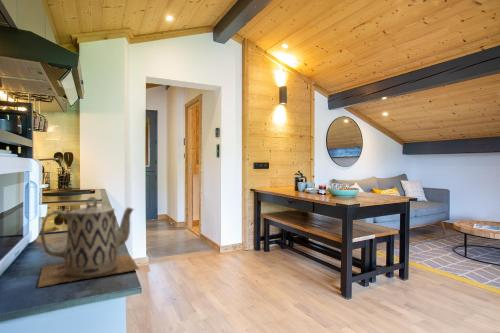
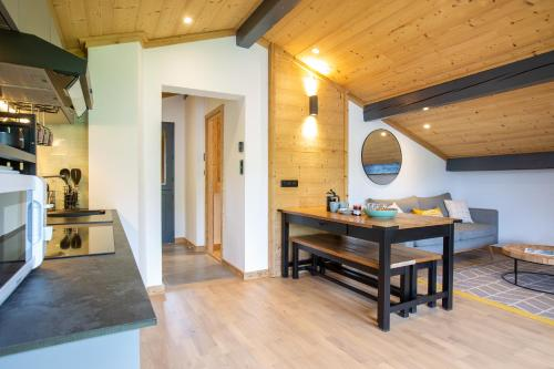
- teapot (90, 232)
